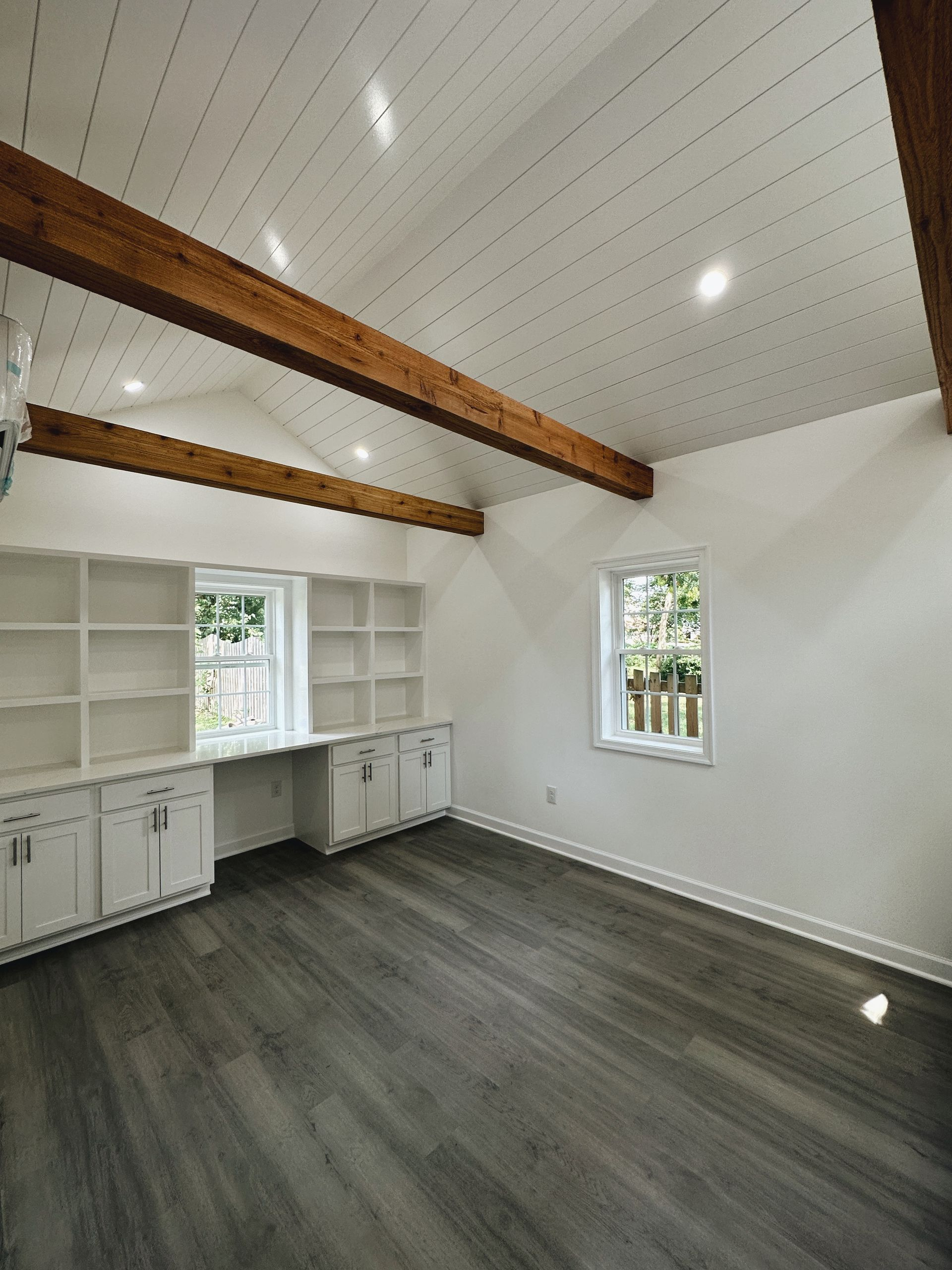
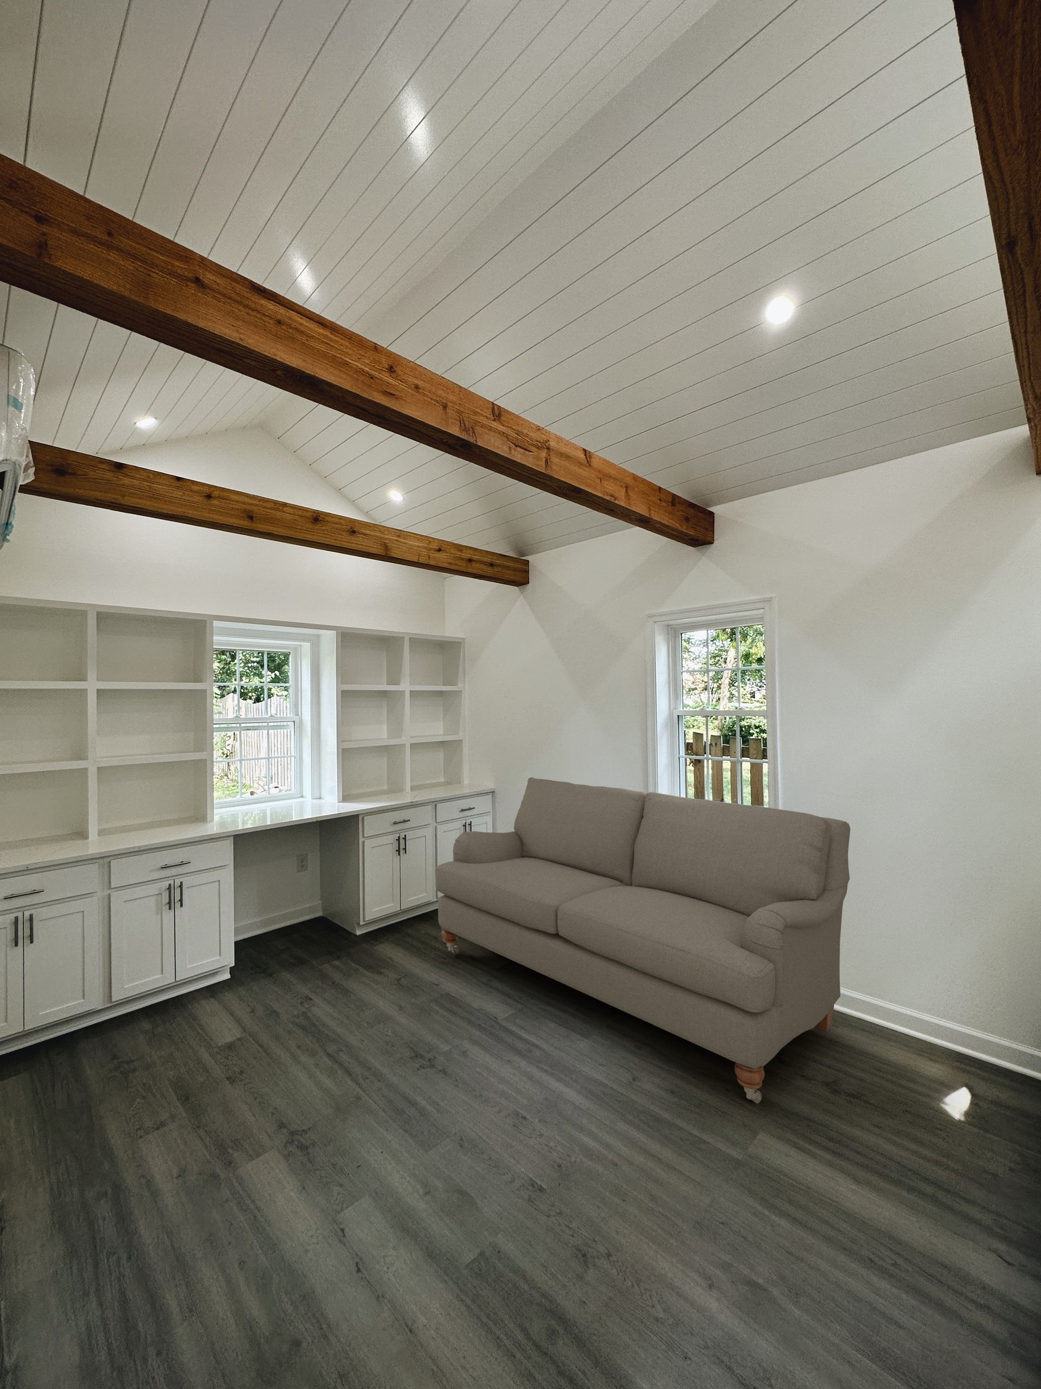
+ sofa (618, 890)
